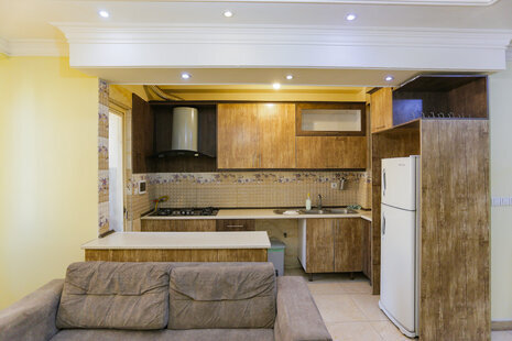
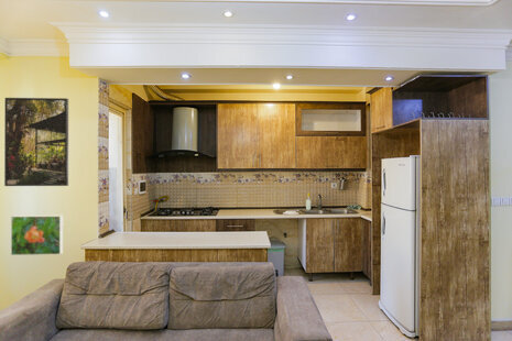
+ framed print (36, 234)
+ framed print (36, 142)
